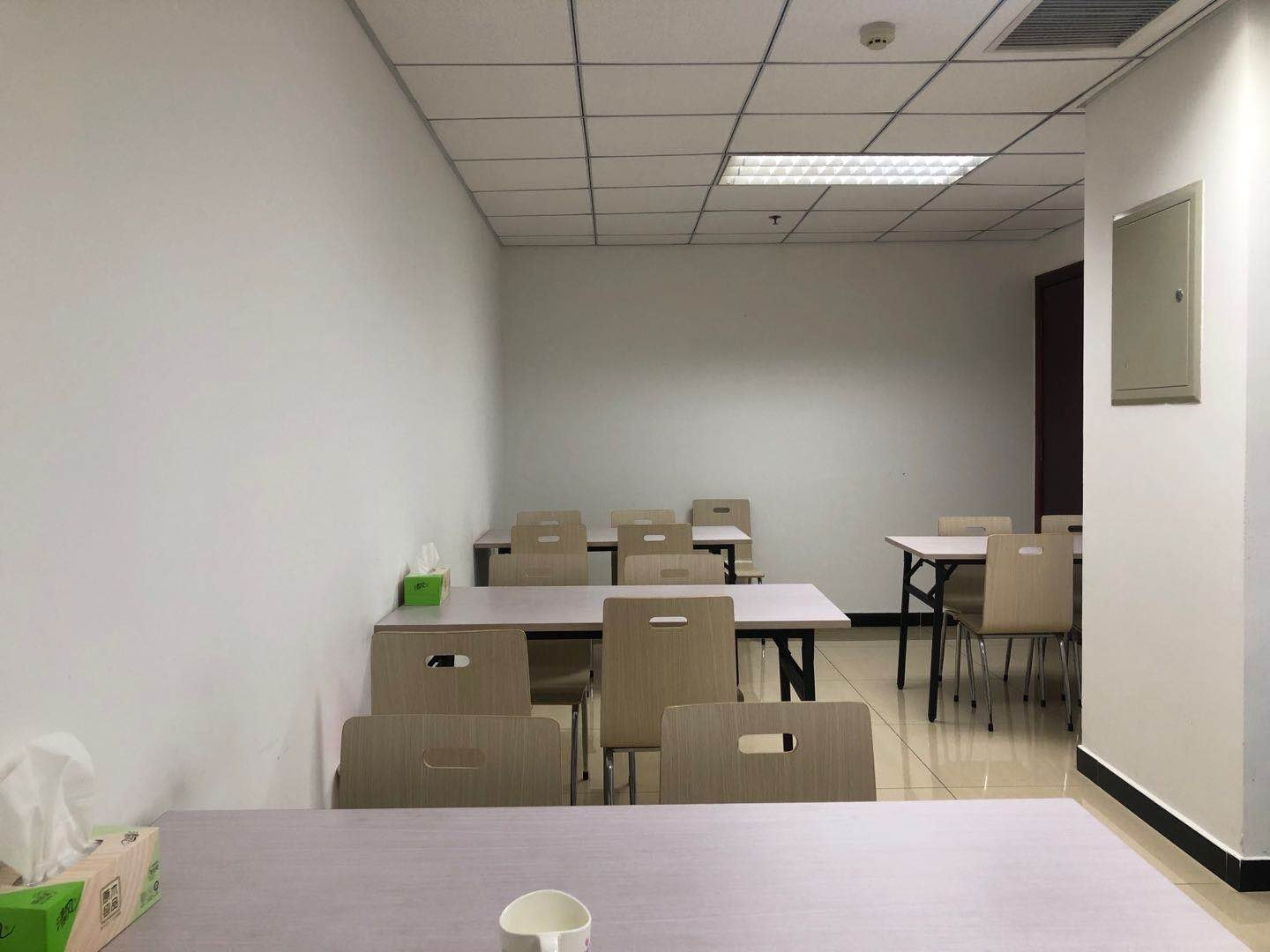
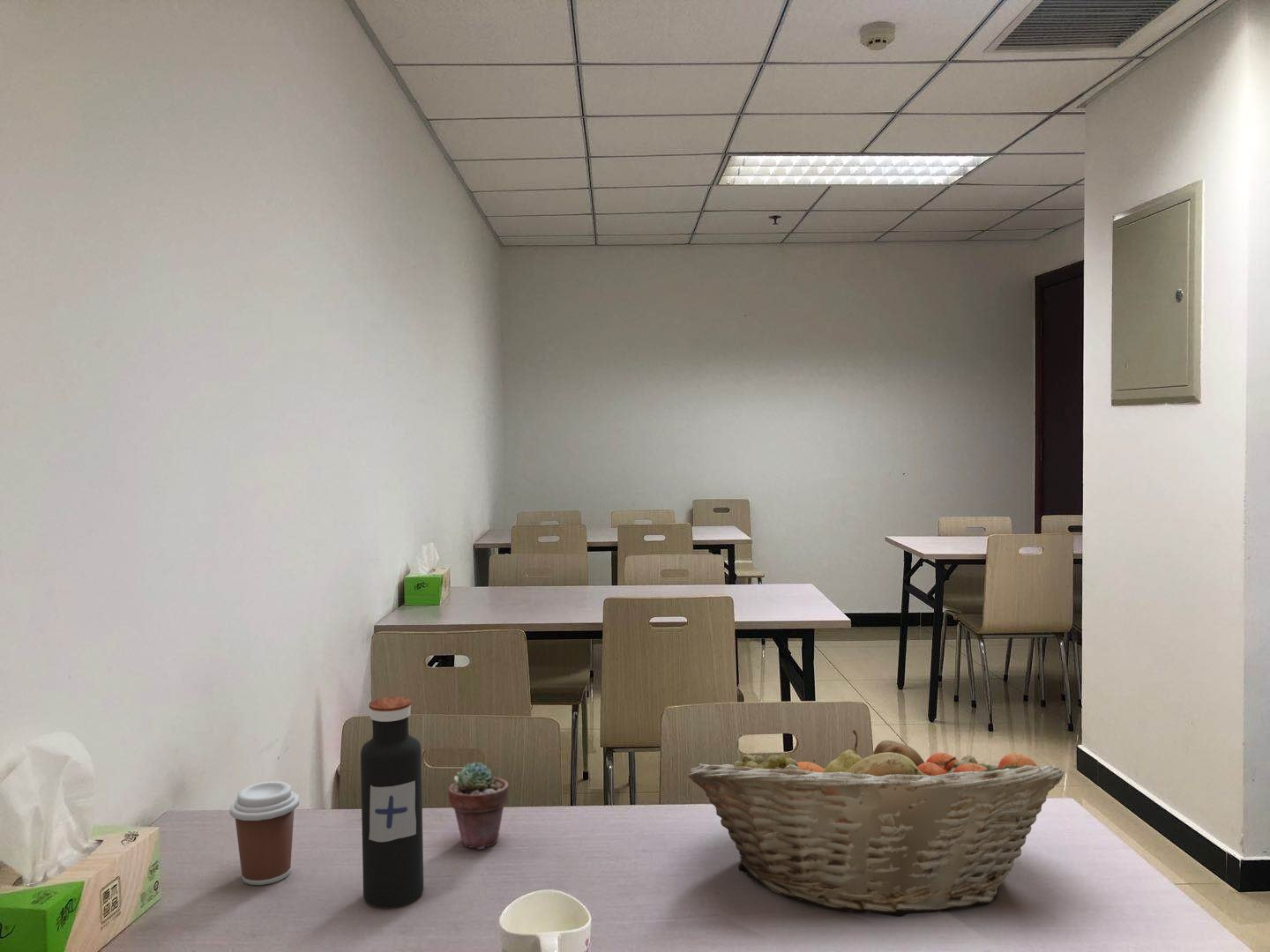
+ water bottle (392, 798)
+ fruit basket (869, 800)
+ potted succulent (478, 801)
+ coffee cup (265, 832)
